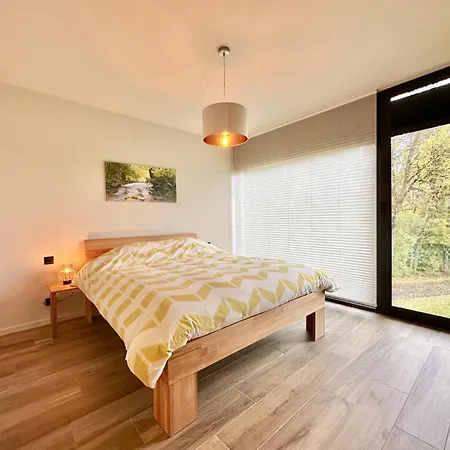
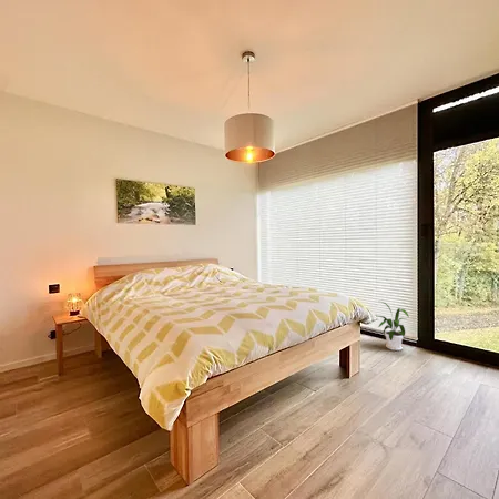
+ house plant (391, 325)
